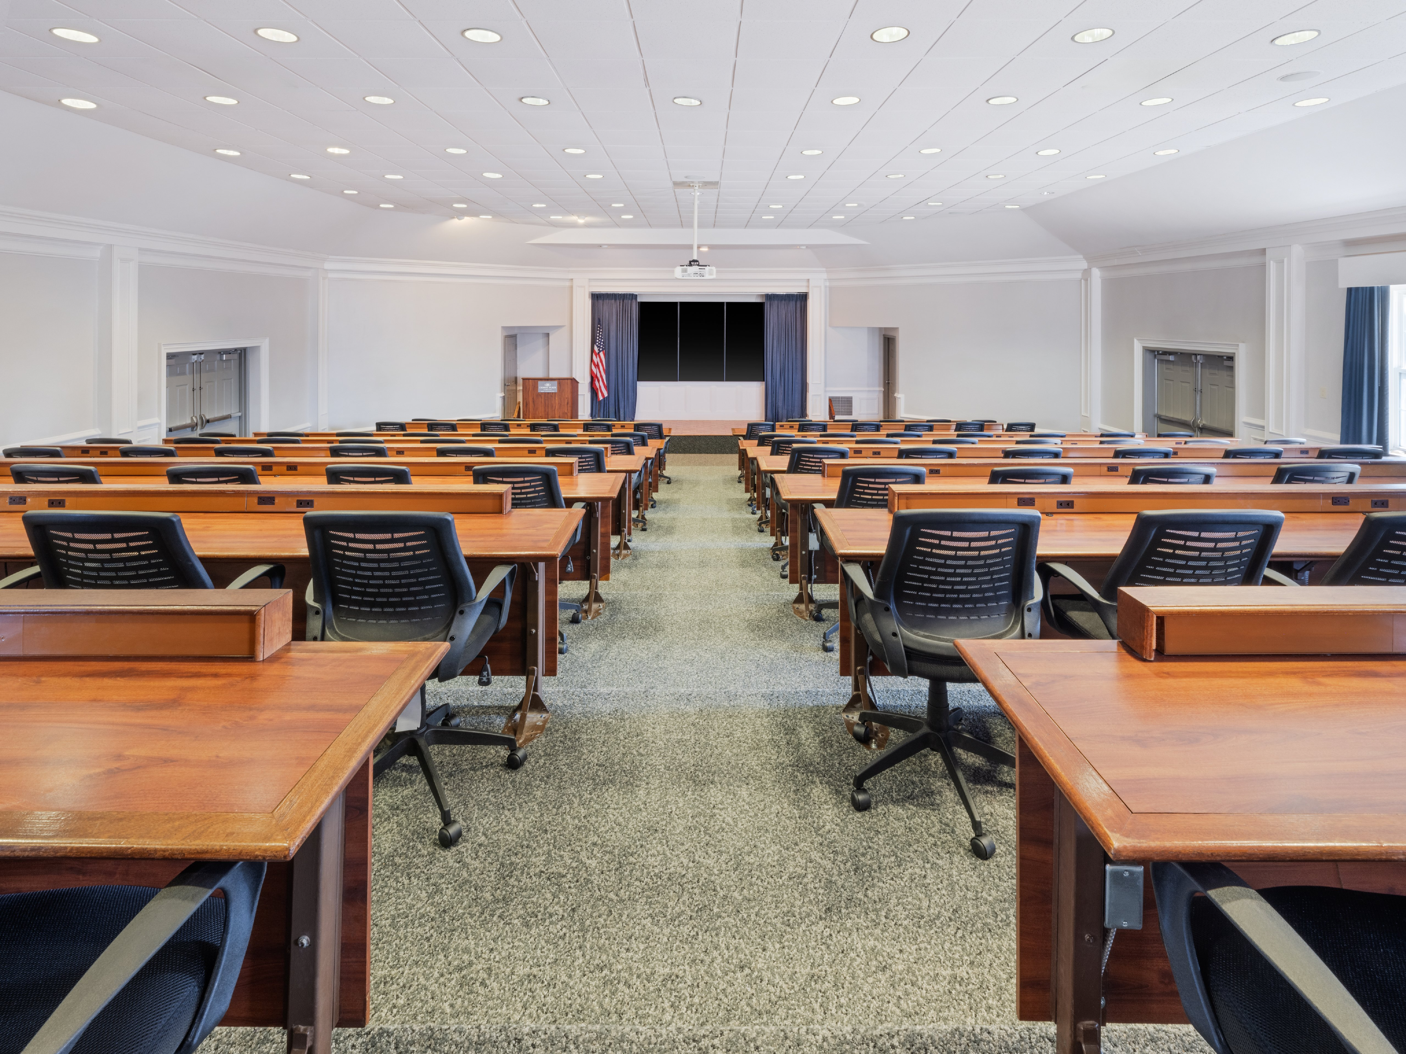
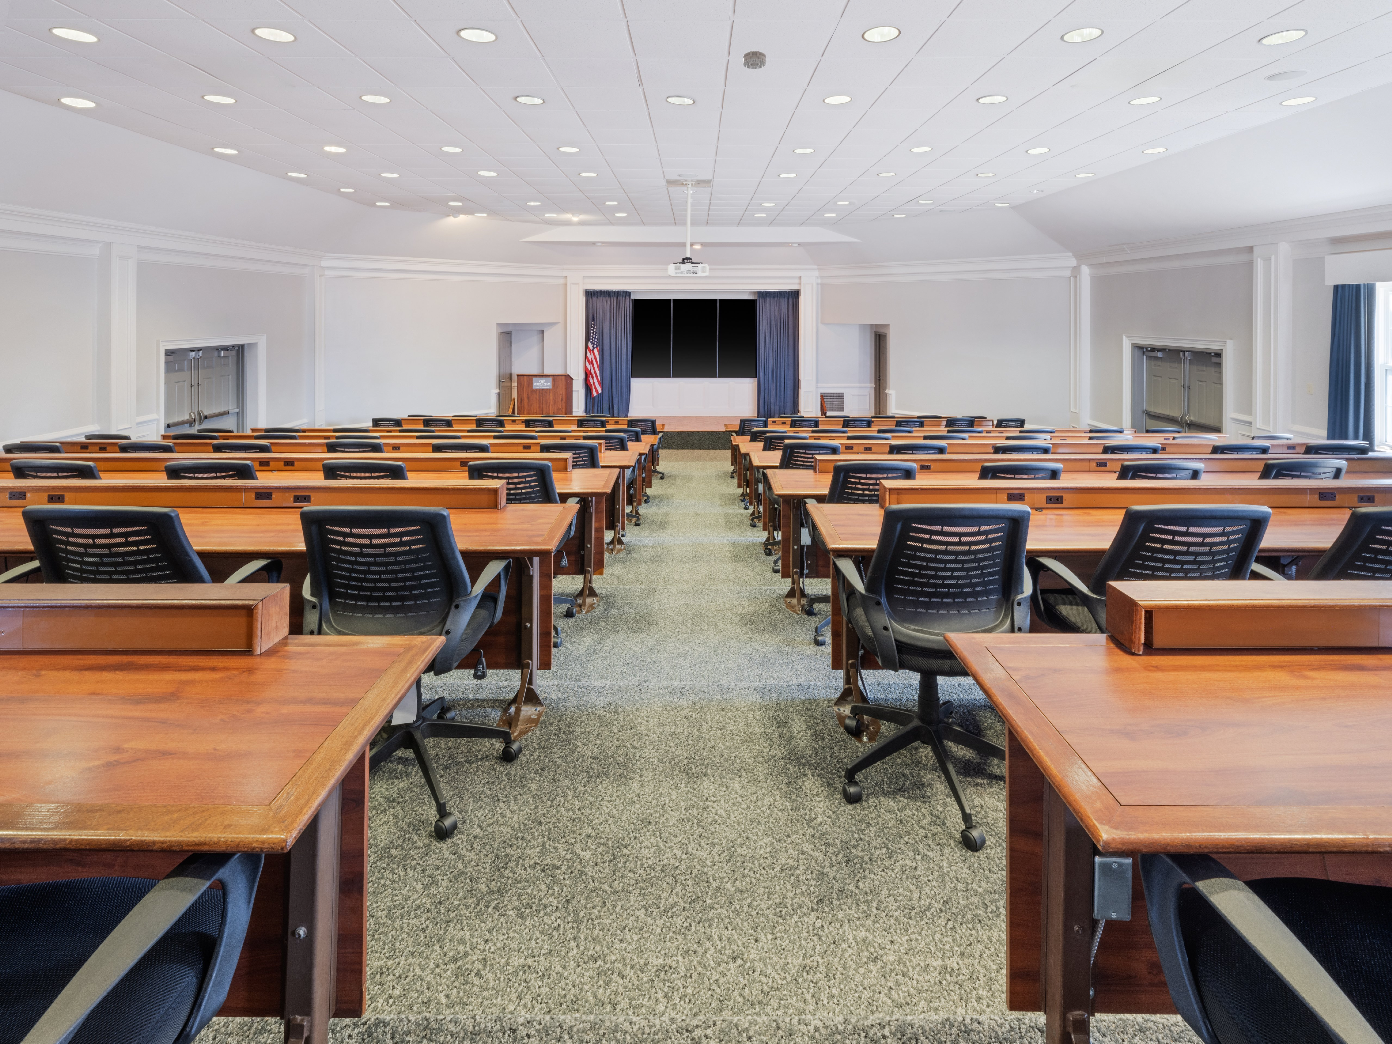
+ smoke detector (754, 59)
